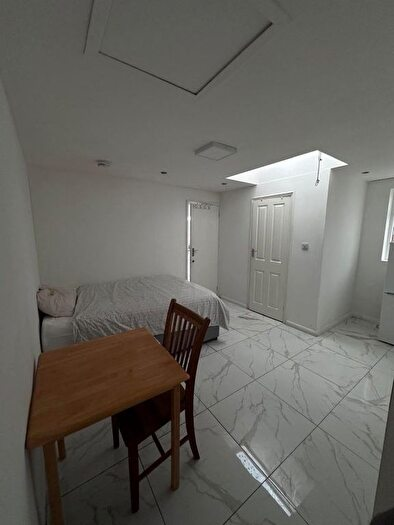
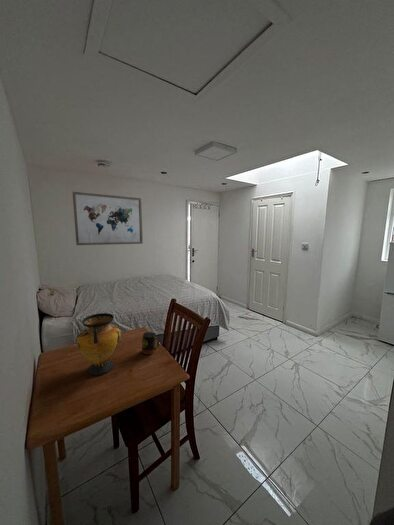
+ vase (99, 343)
+ wall art (110, 220)
+ mug (151, 343)
